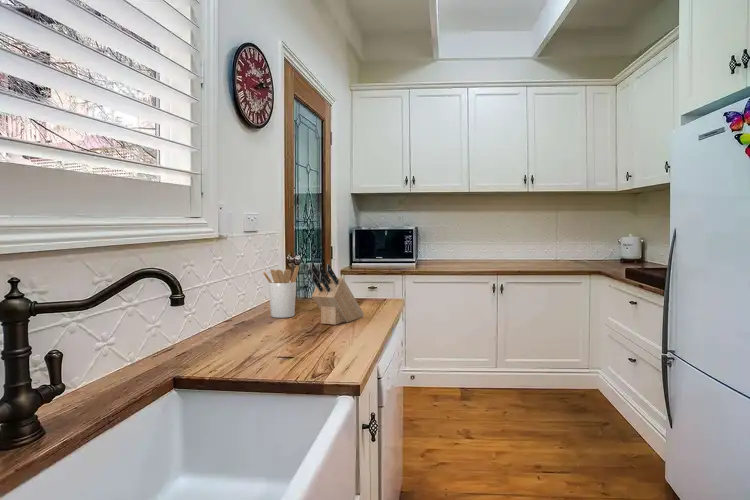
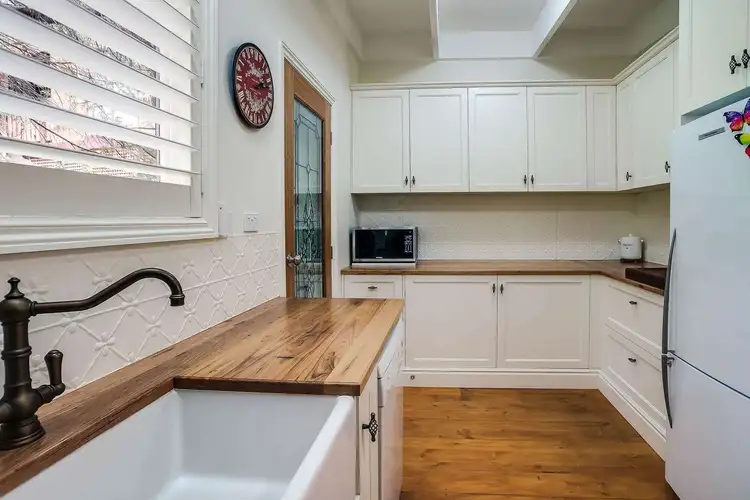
- knife block (336, 291)
- utensil holder (282, 291)
